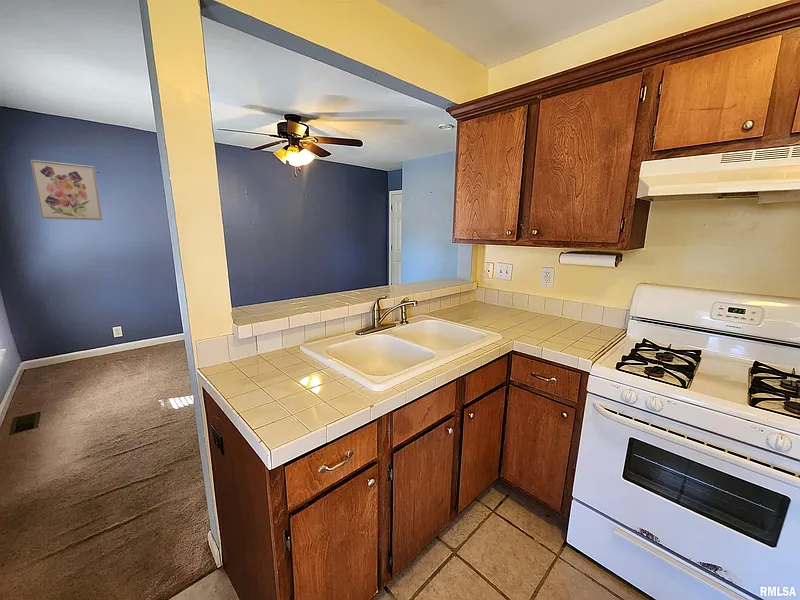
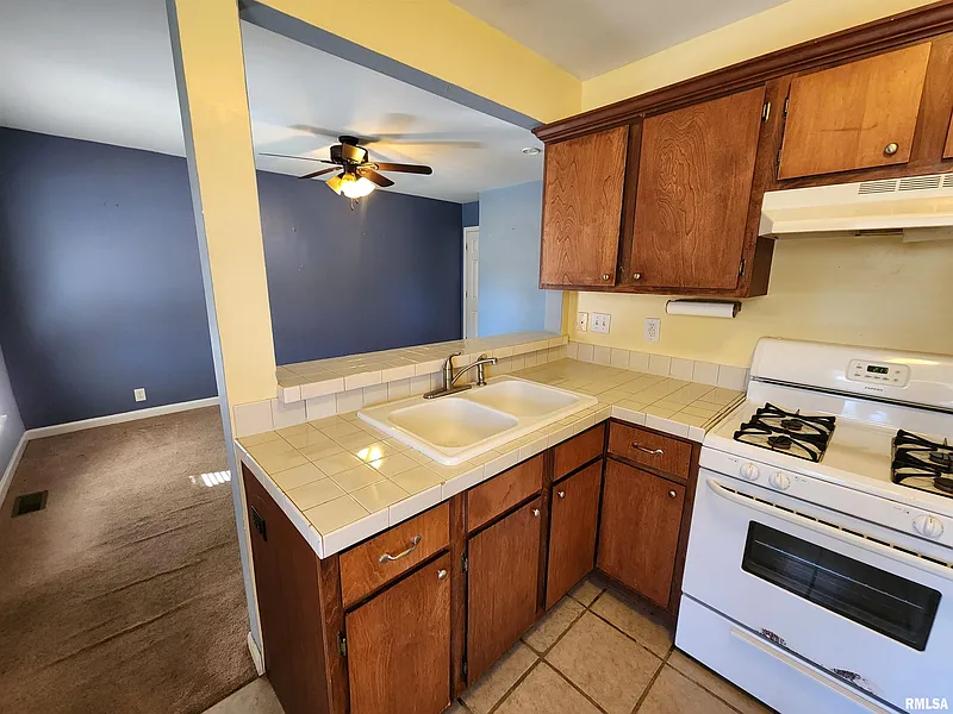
- wall art (68, 191)
